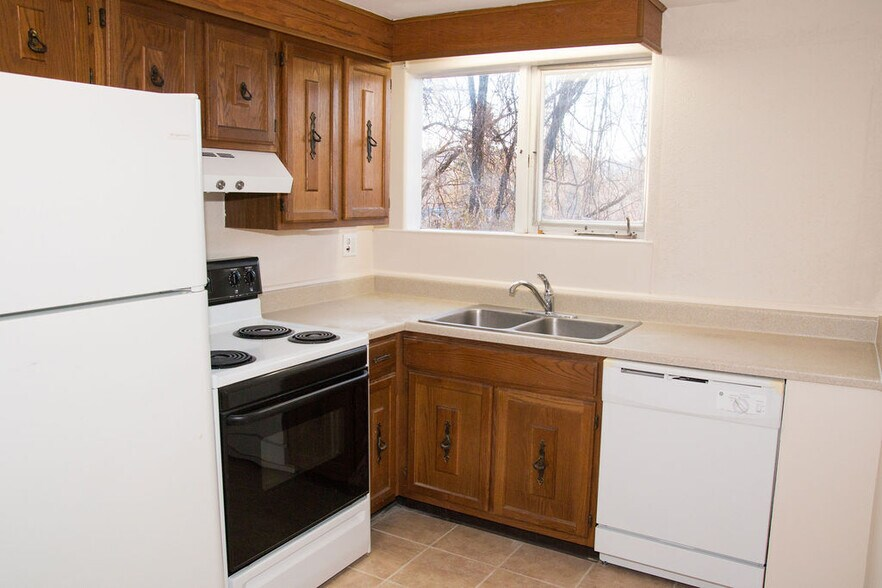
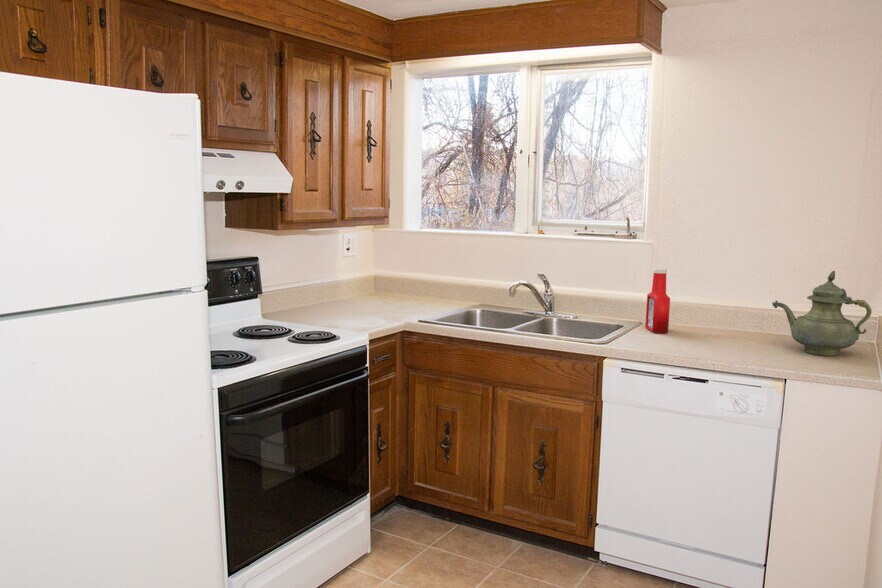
+ soap bottle (658, 299)
+ teapot (820, 311)
